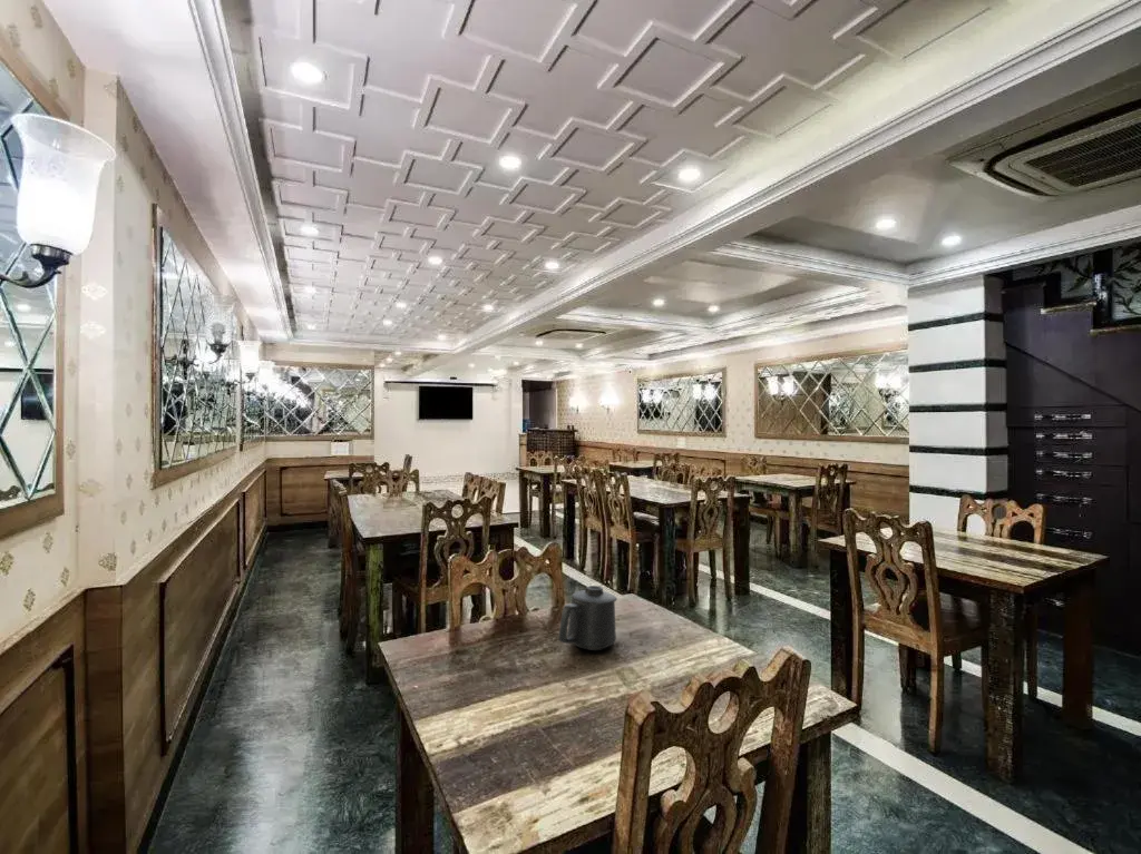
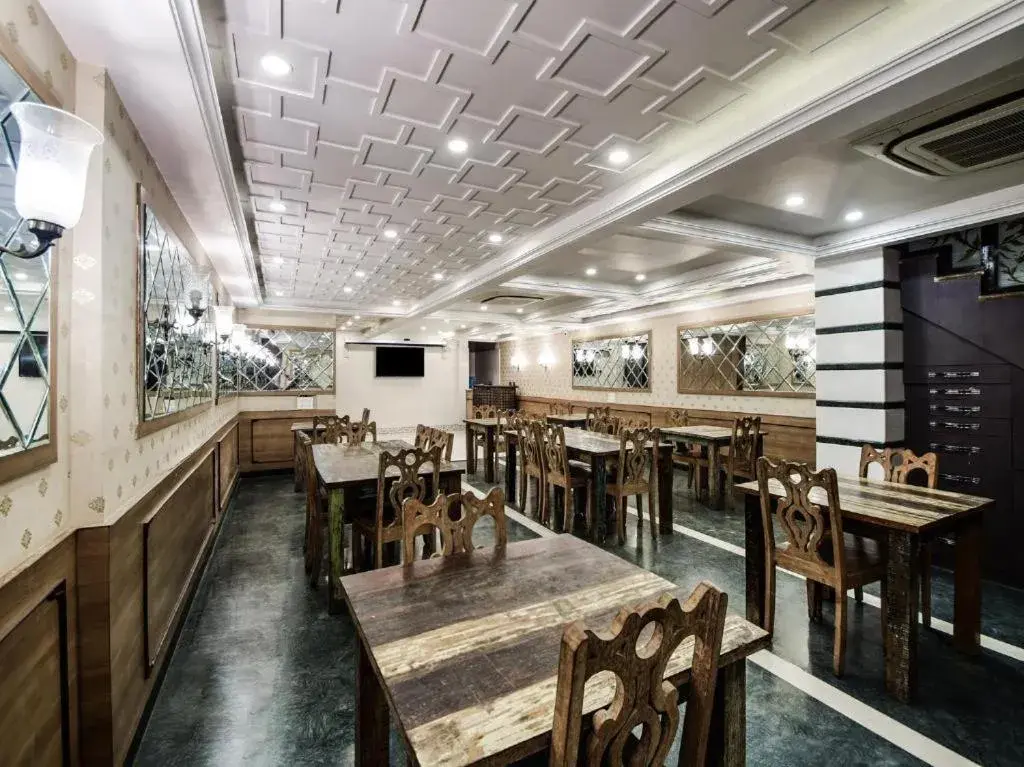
- mug (589, 618)
